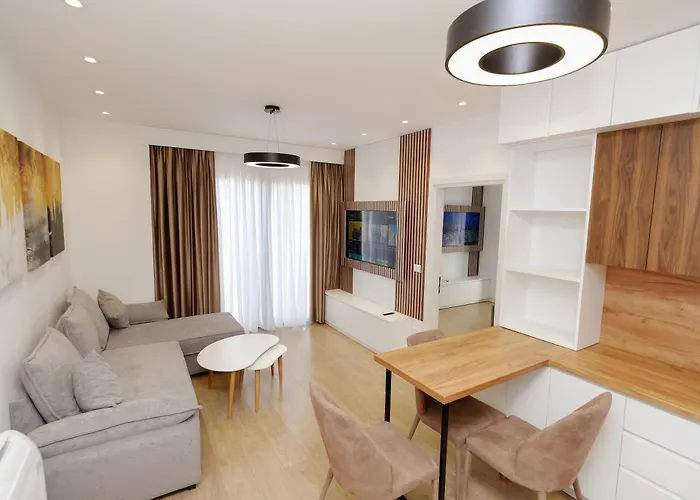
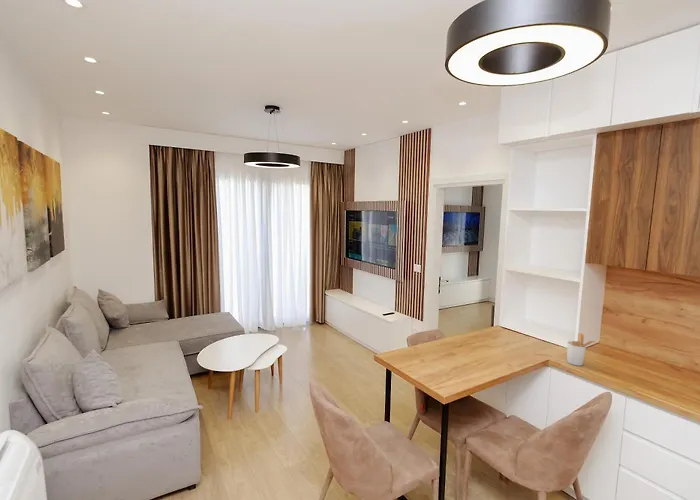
+ utensil holder (580, 350)
